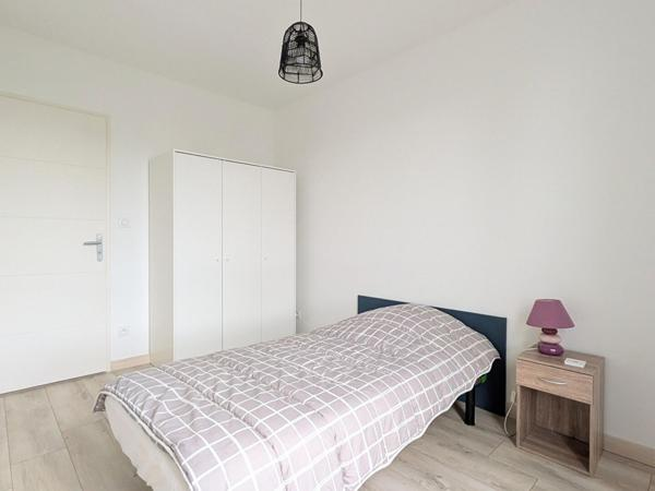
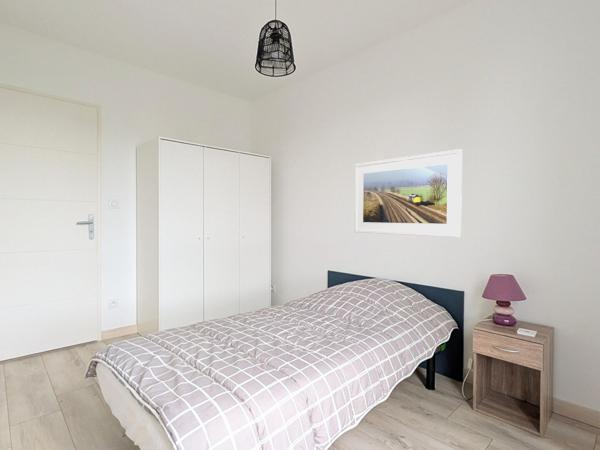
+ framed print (401, 196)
